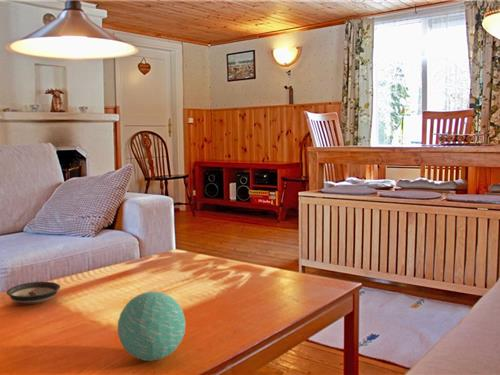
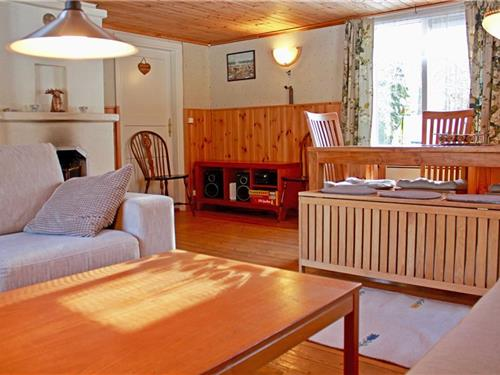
- saucer (34, 294)
- decorative ball (151, 325)
